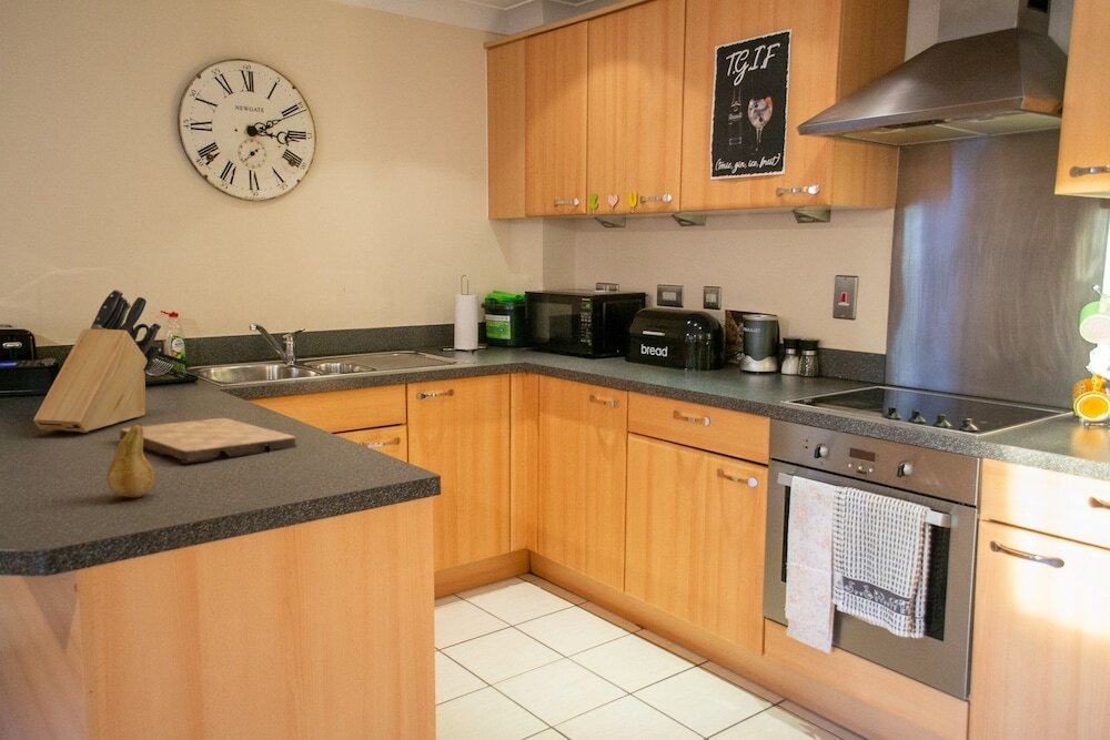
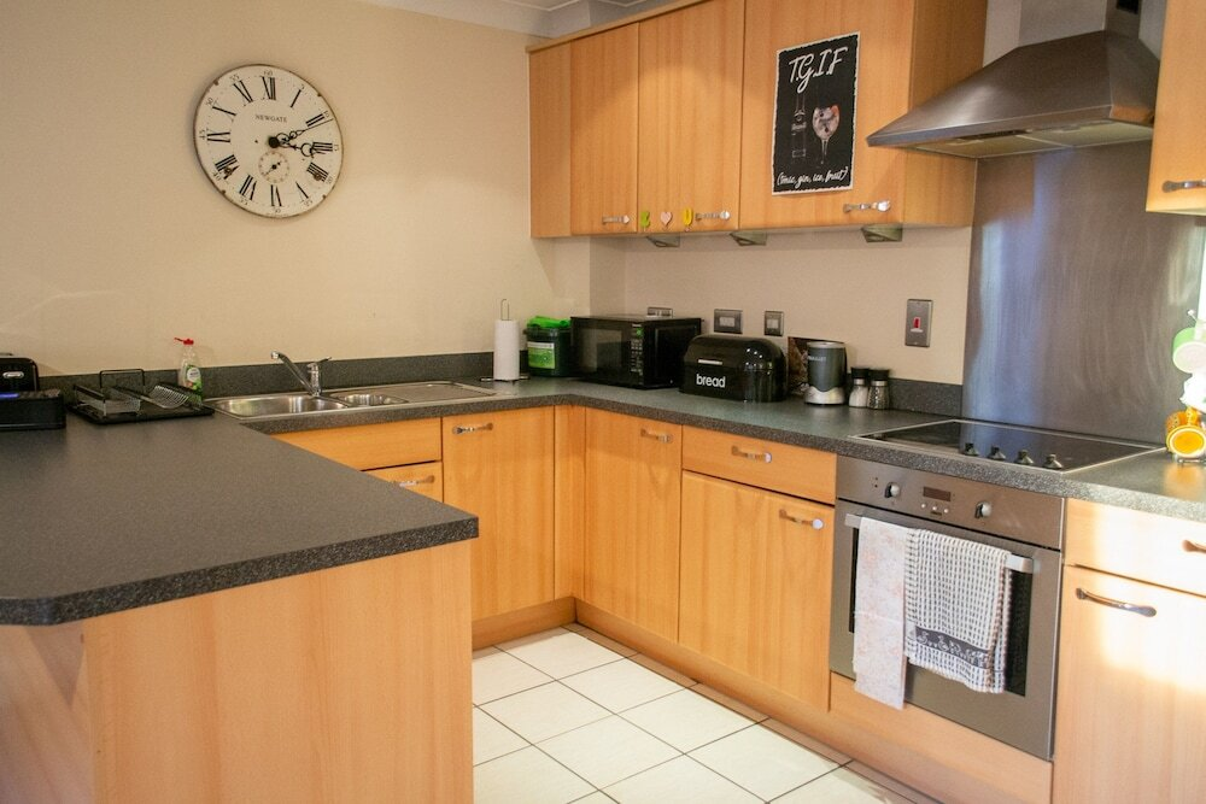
- knife block (102, 356)
- fruit (129, 459)
- cutting board (206, 437)
